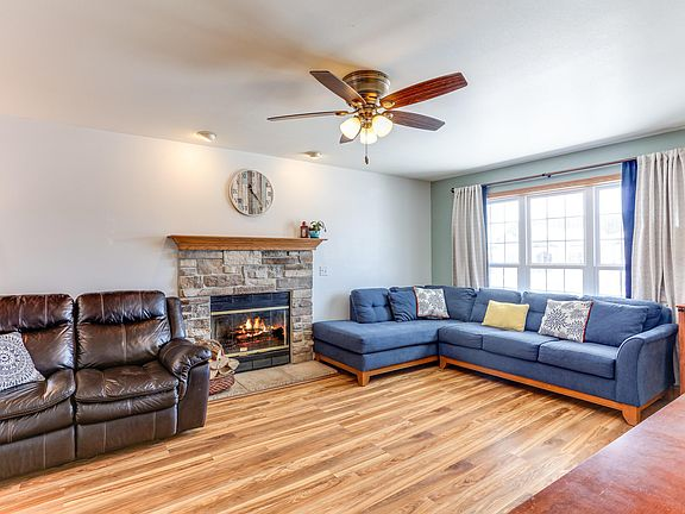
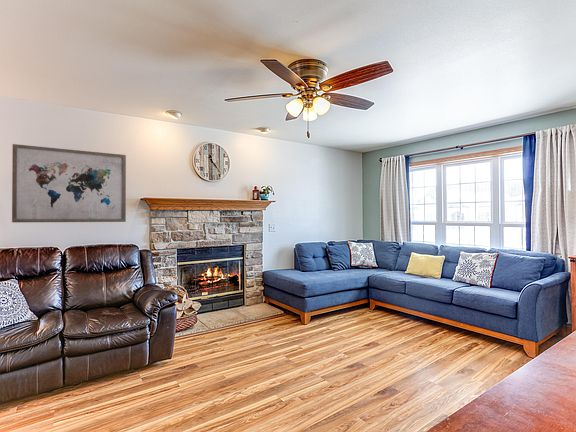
+ wall art (73, 186)
